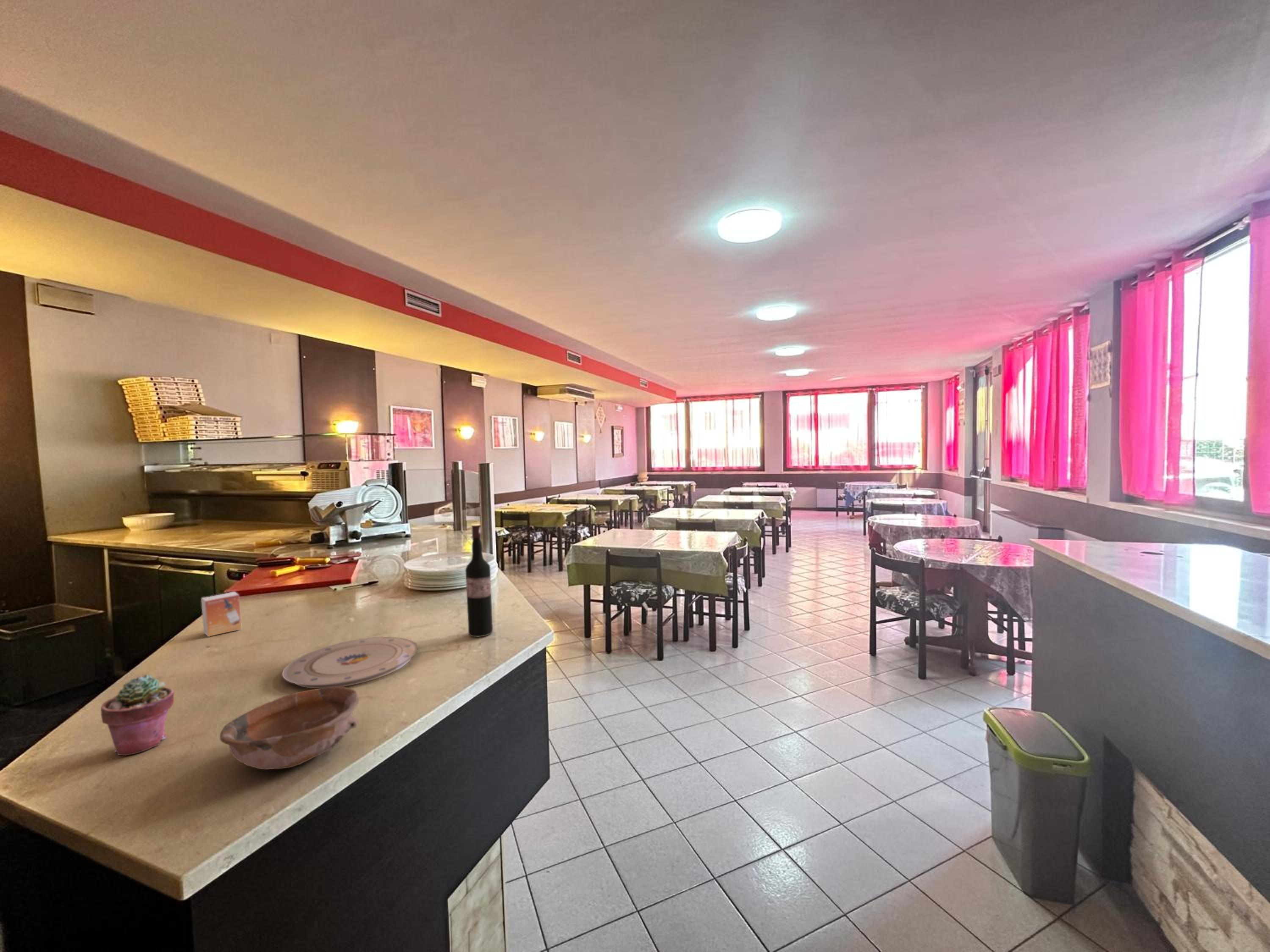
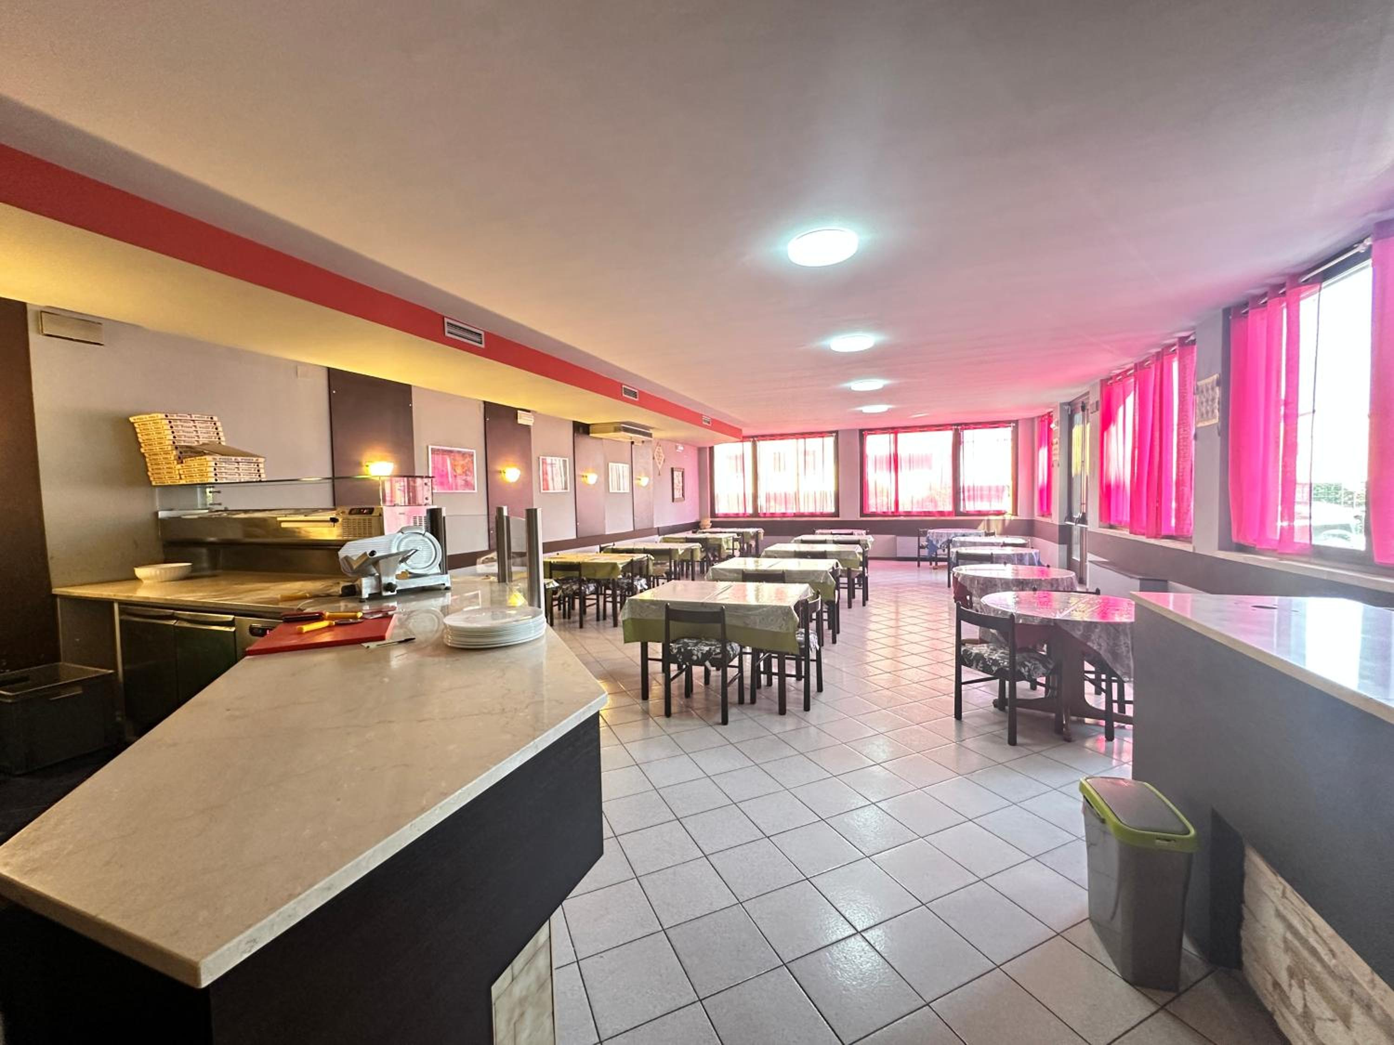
- potted succulent (139, 712)
- bowl (296, 730)
- small box (221, 614)
- plate (354, 661)
- wine bottle (478, 579)
